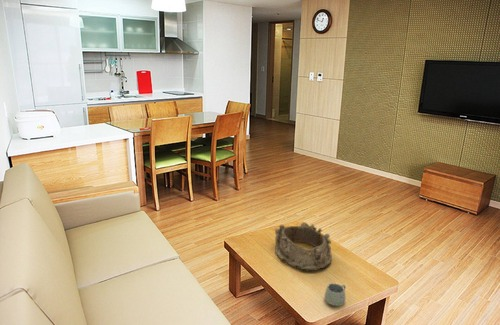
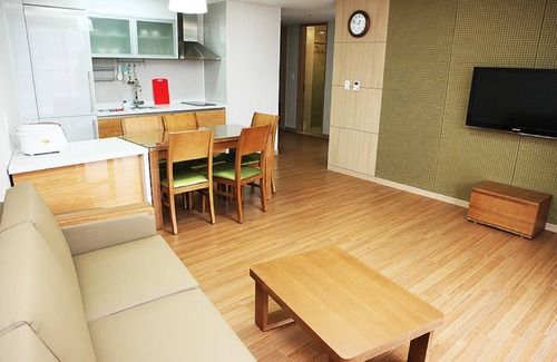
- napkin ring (303, 242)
- mug (337, 293)
